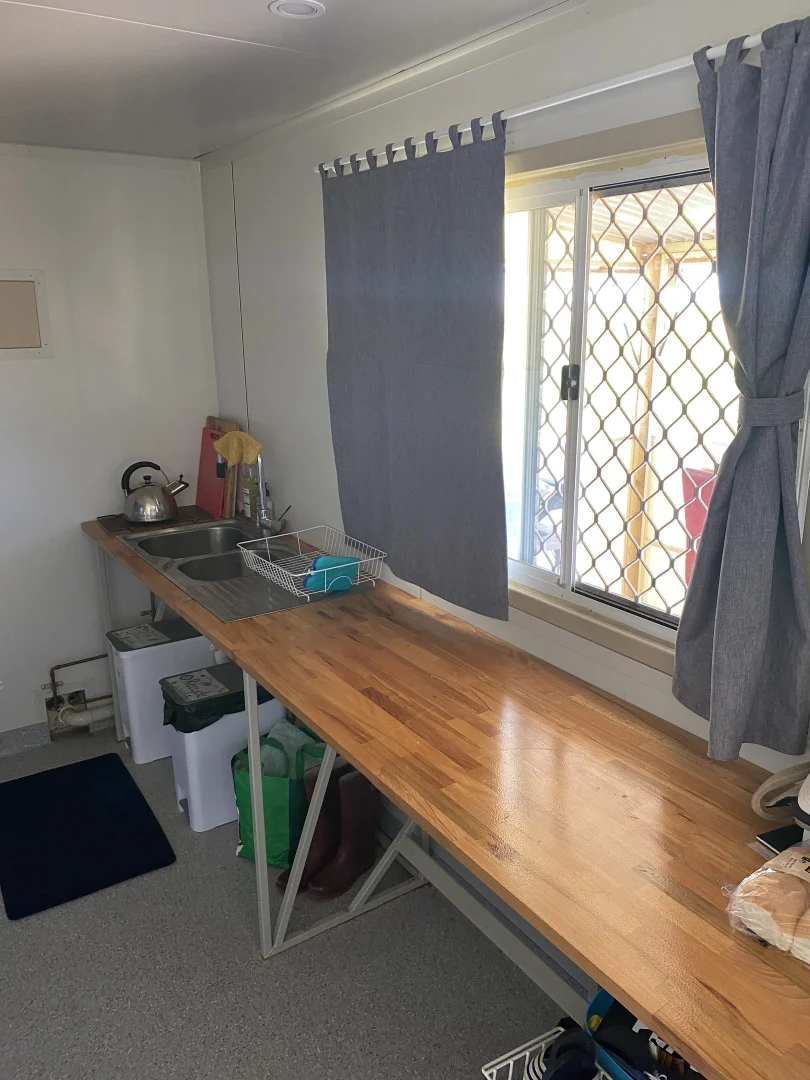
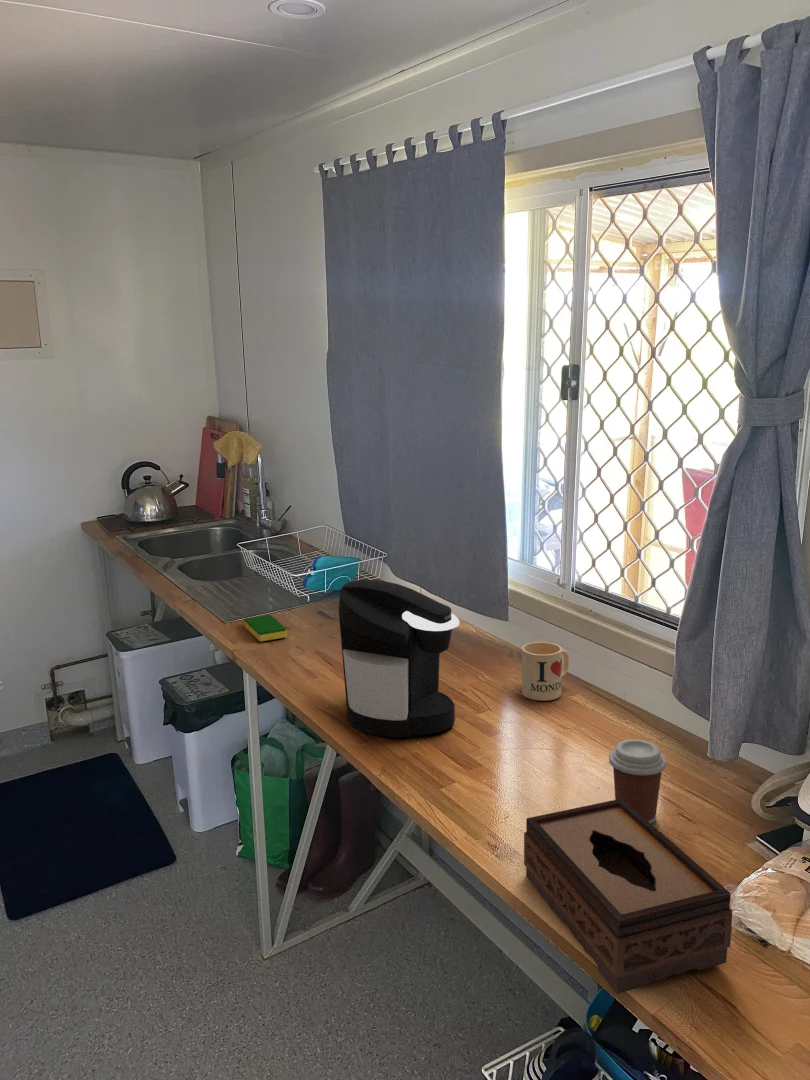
+ coffee maker (401, 652)
+ dish sponge (265, 627)
+ tissue box (619, 885)
+ mug (547, 669)
+ coffee cup (636, 782)
